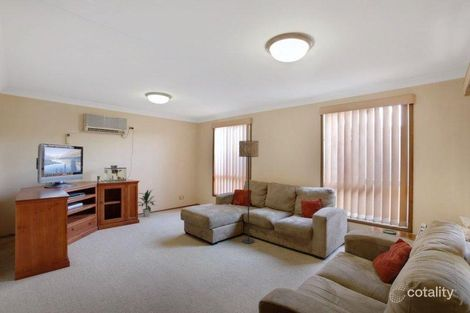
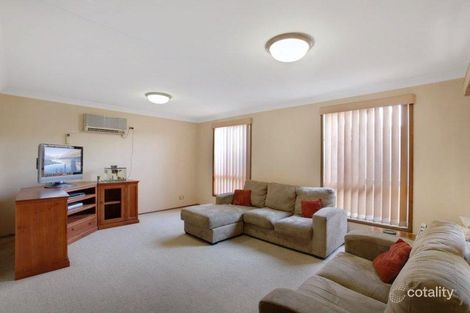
- indoor plant (146, 202)
- floor lamp (248, 191)
